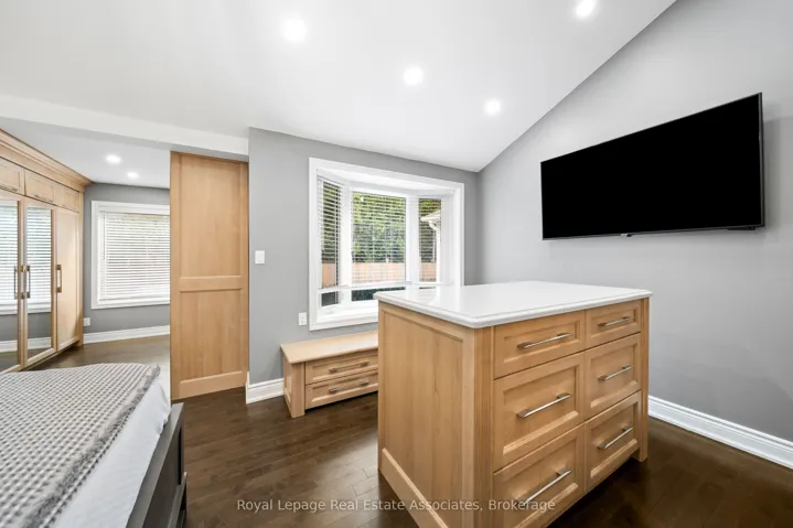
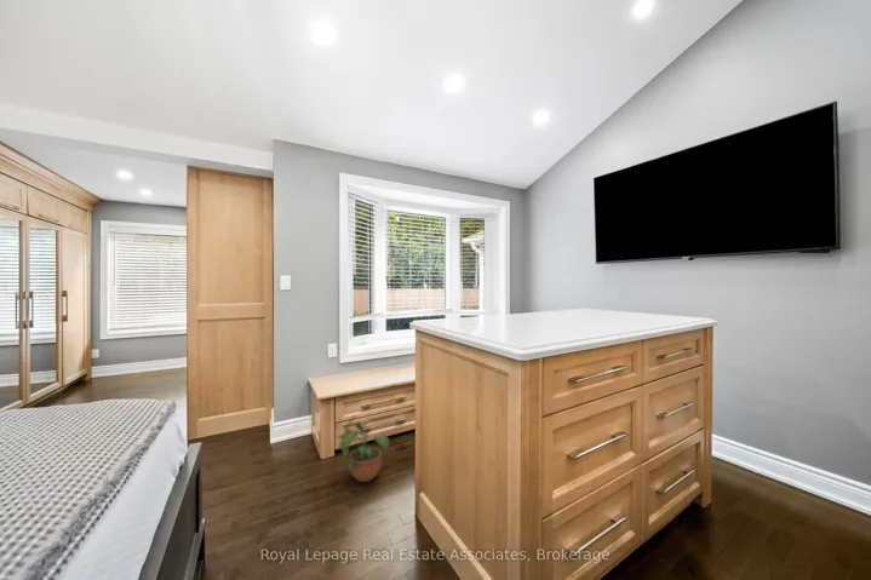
+ potted plant (360, 446)
